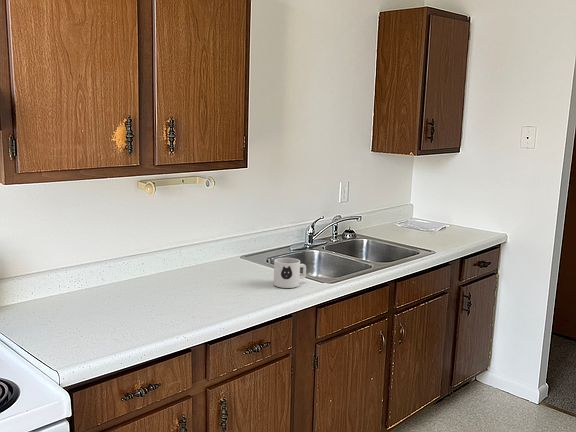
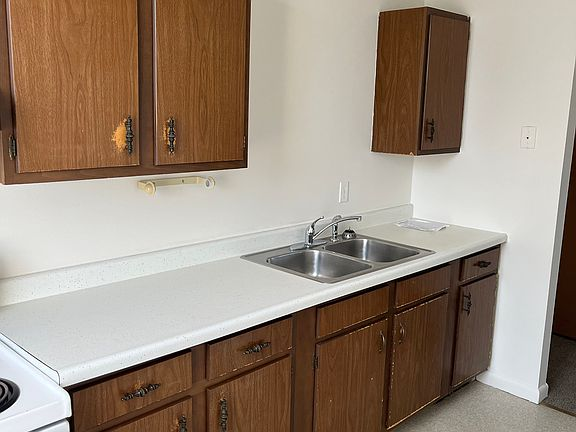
- mug (288, 272)
